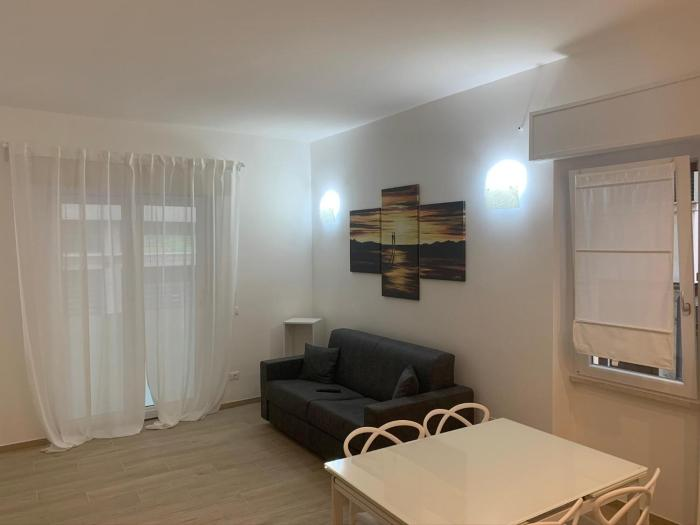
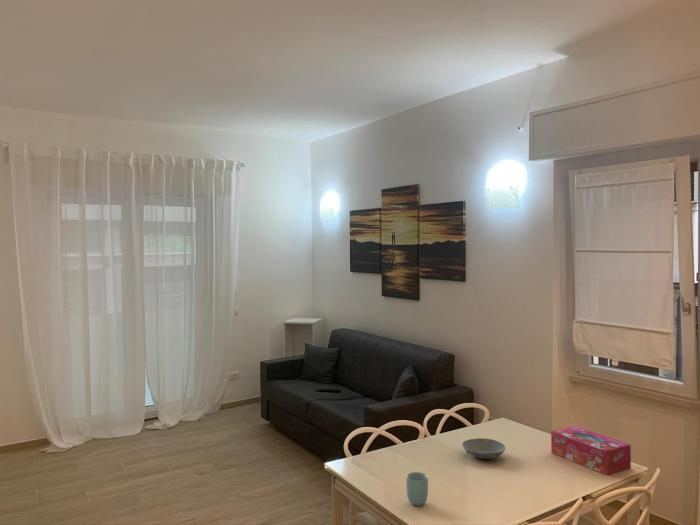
+ tissue box (589, 448)
+ cup (417, 489)
+ bowl (483, 450)
